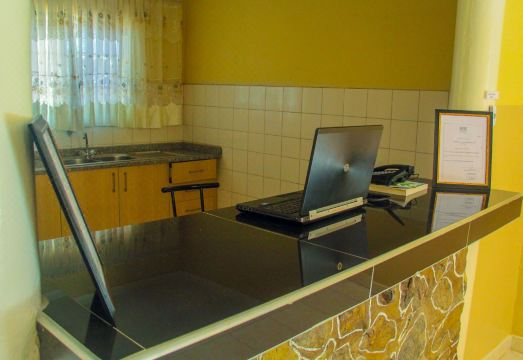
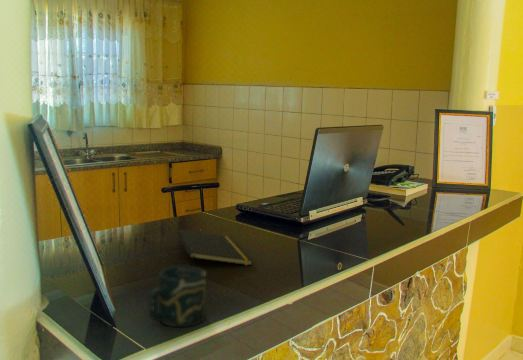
+ cup (176, 297)
+ notepad (212, 246)
